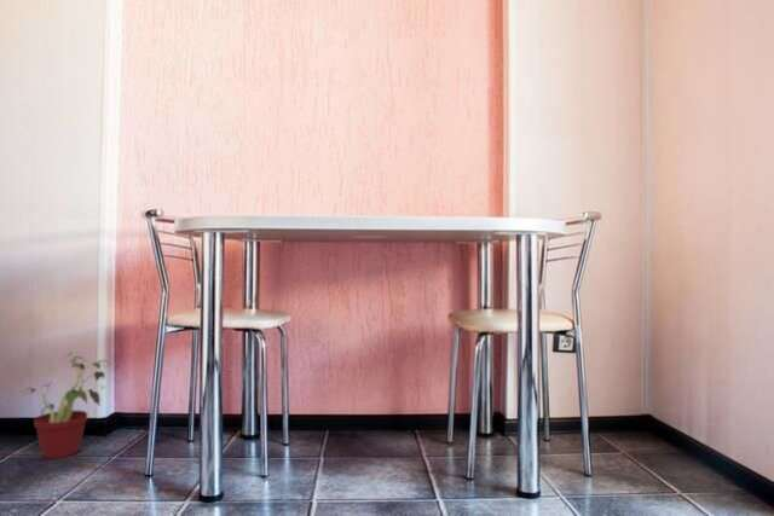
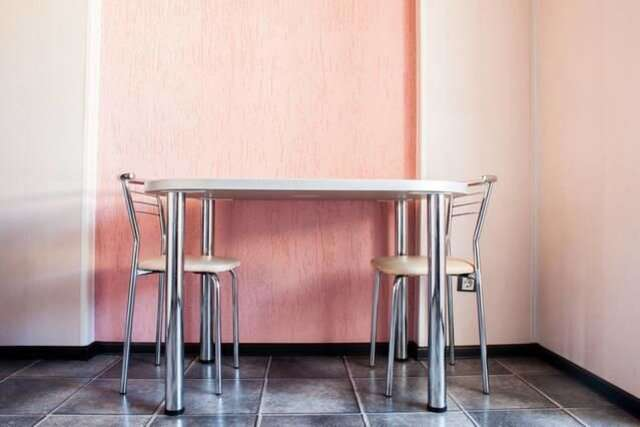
- potted plant (75, 398)
